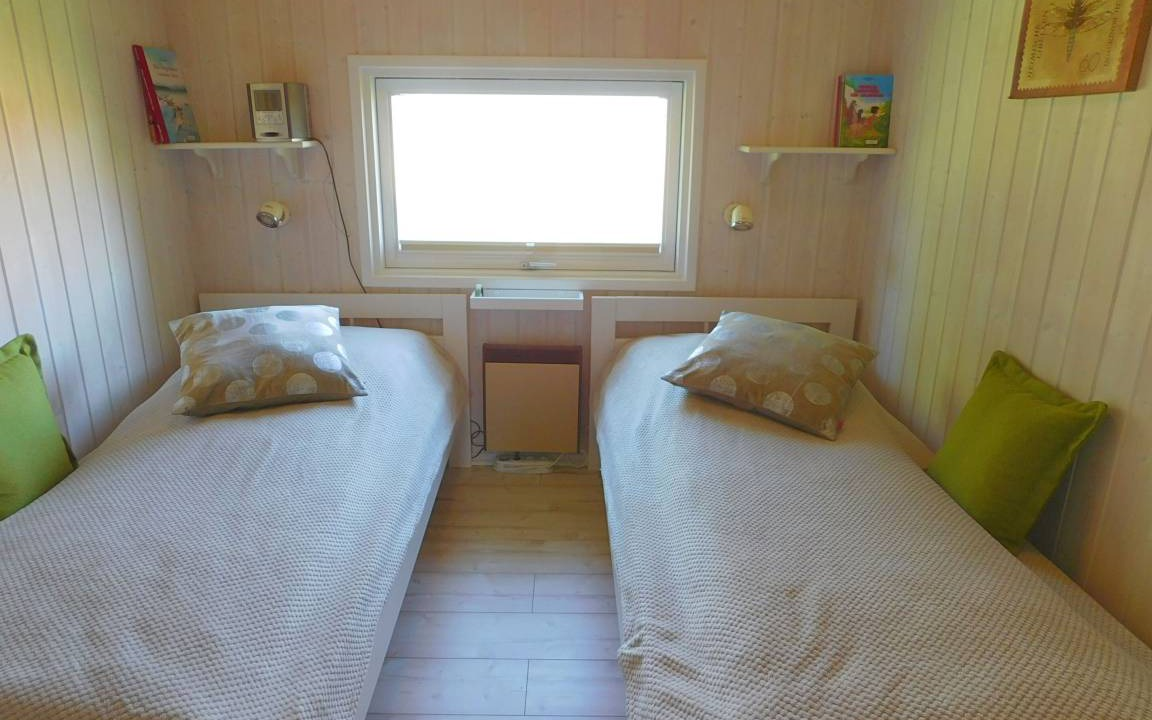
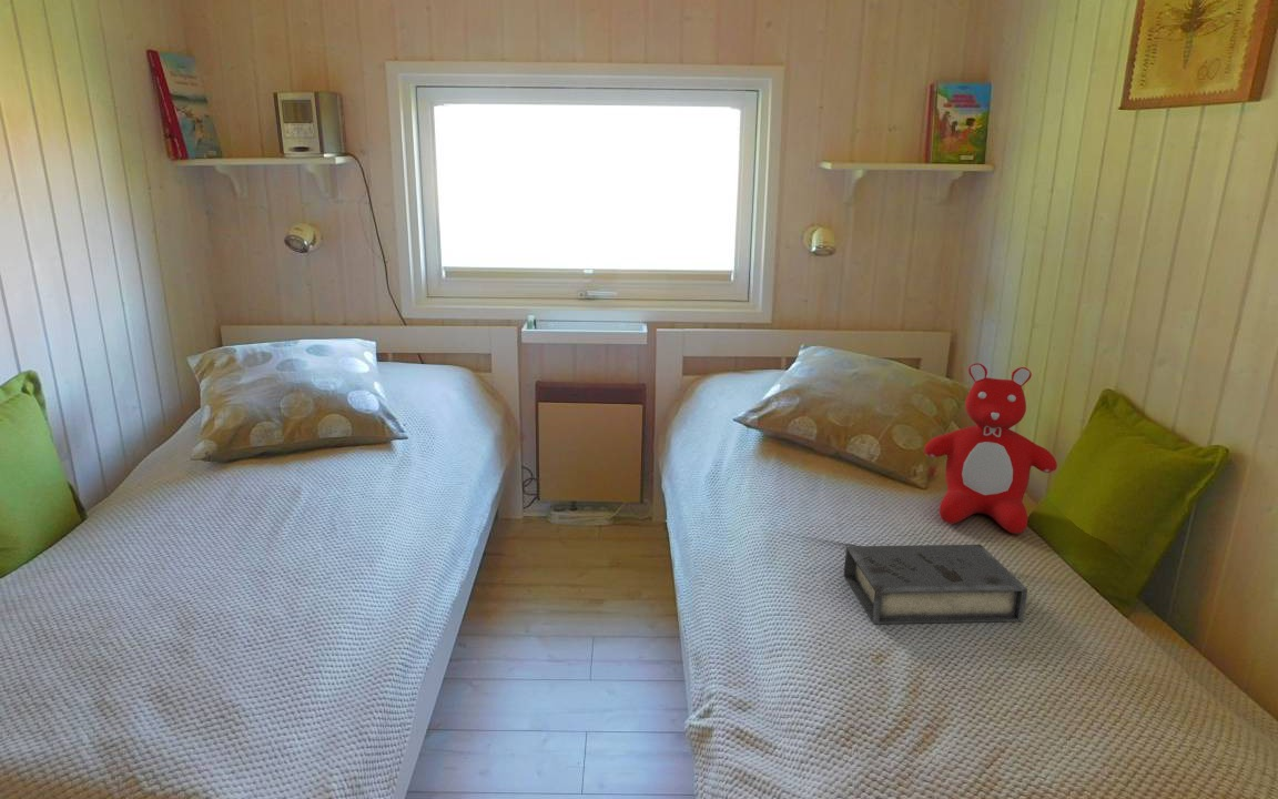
+ teddy bear (991, 444)
+ book (930, 580)
